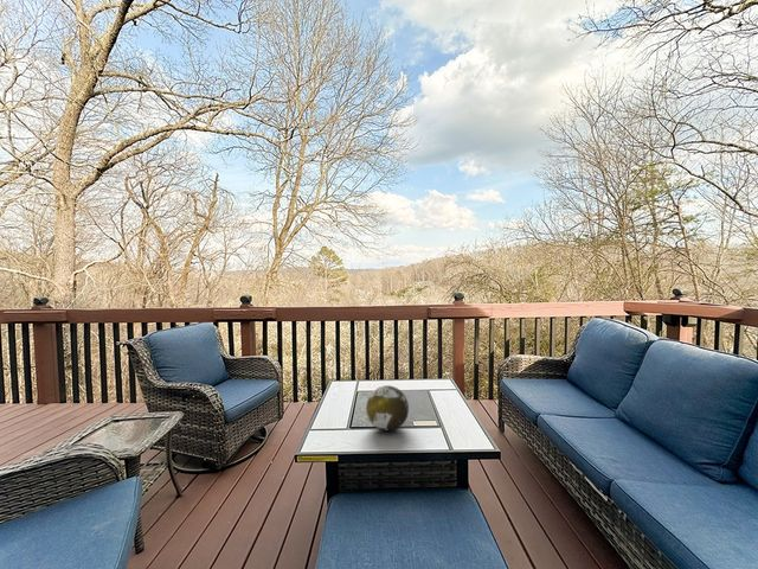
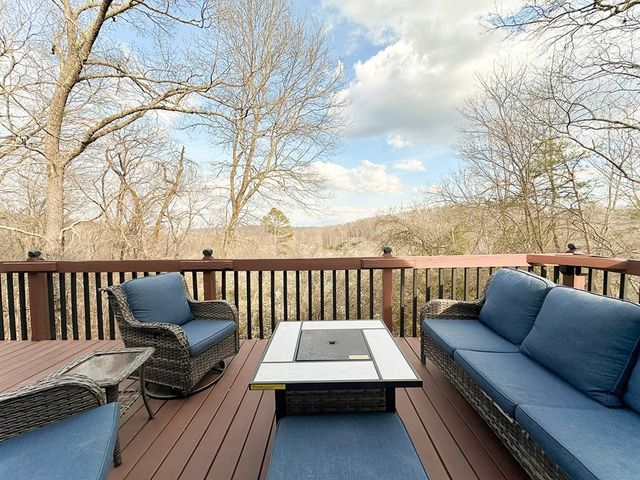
- decorative orb (387, 408)
